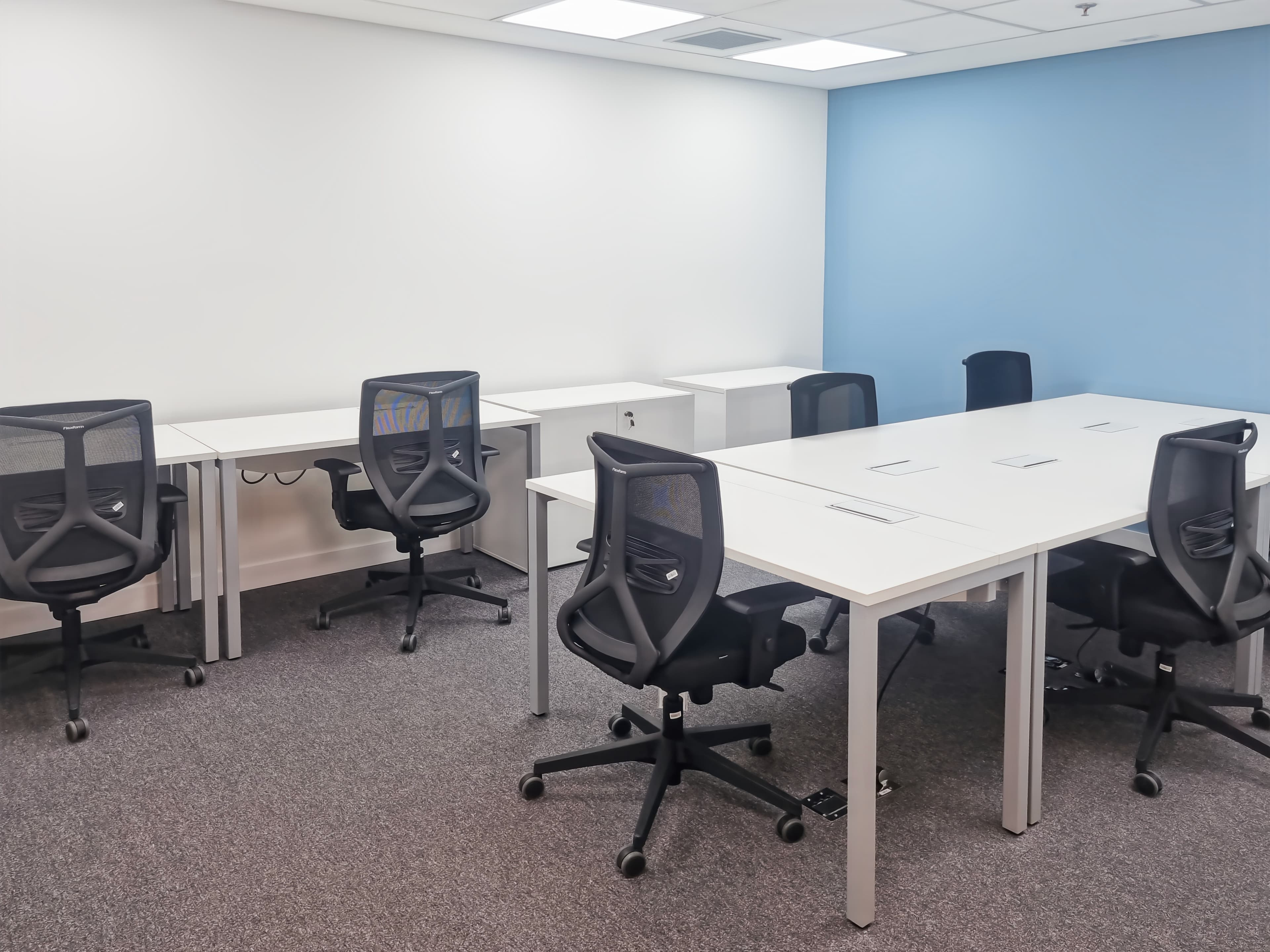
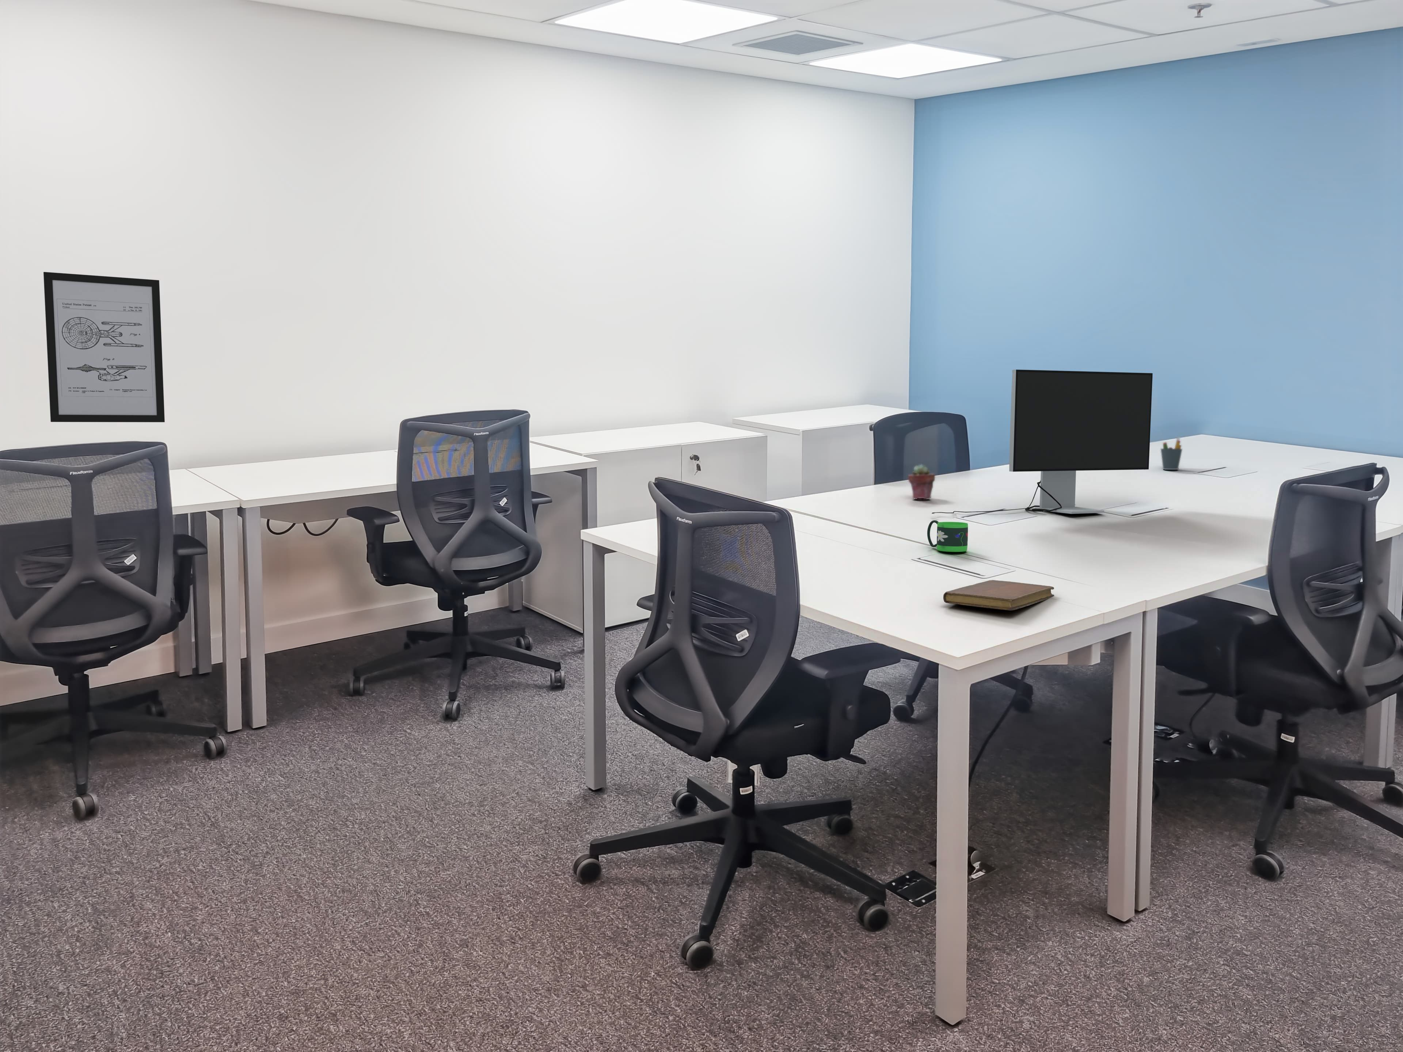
+ wall art (106, 349)
+ mug (947, 535)
+ pen holder (1171, 453)
+ potted succulent (921, 482)
+ computer monitor (1043, 442)
+ notebook (1000, 593)
